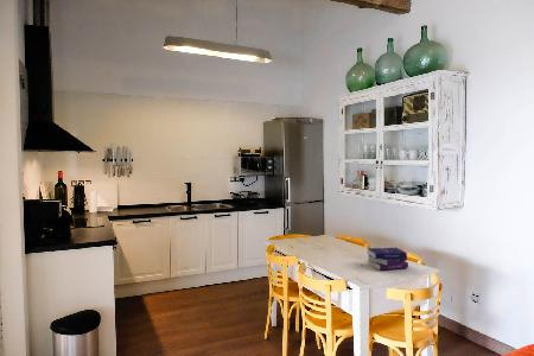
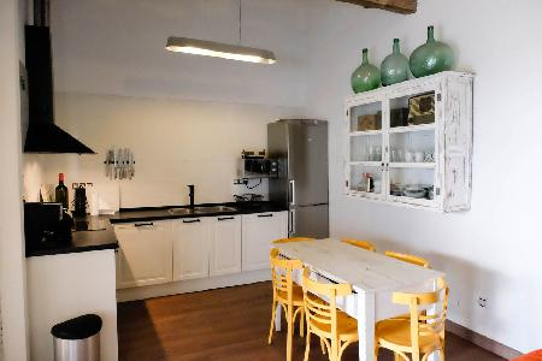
- book (387, 258)
